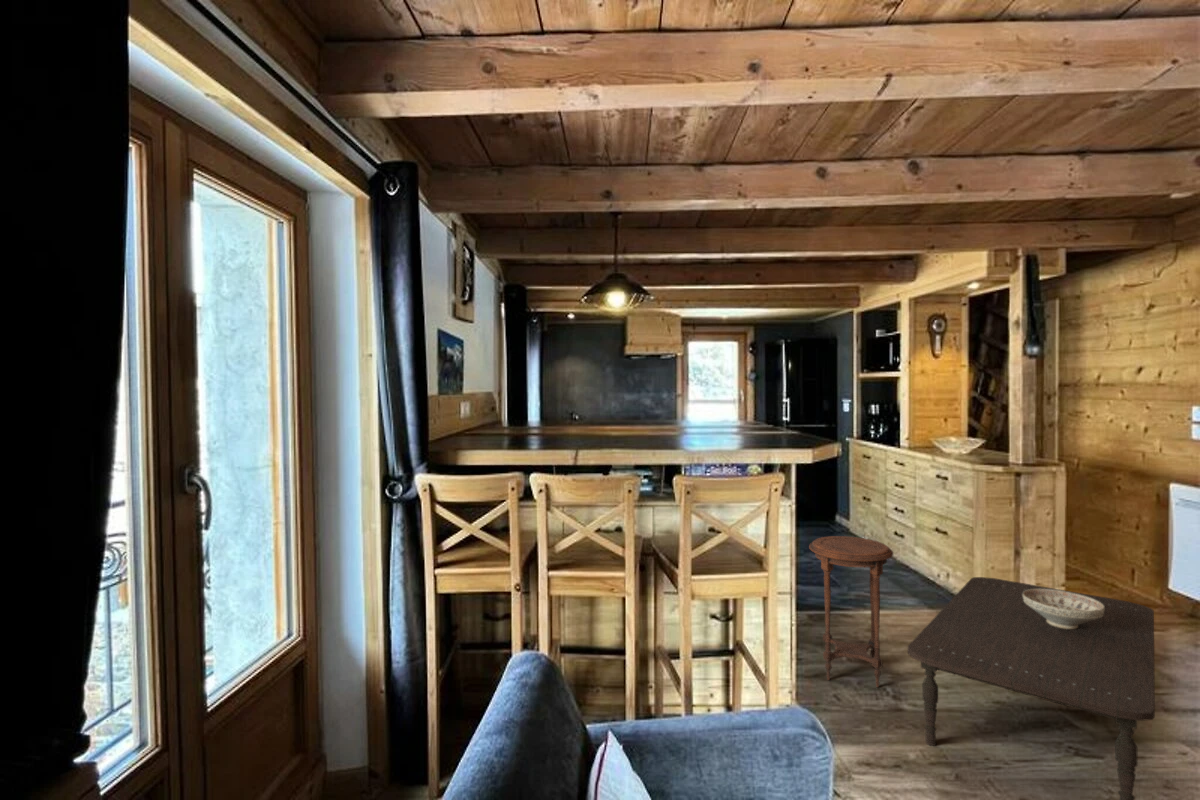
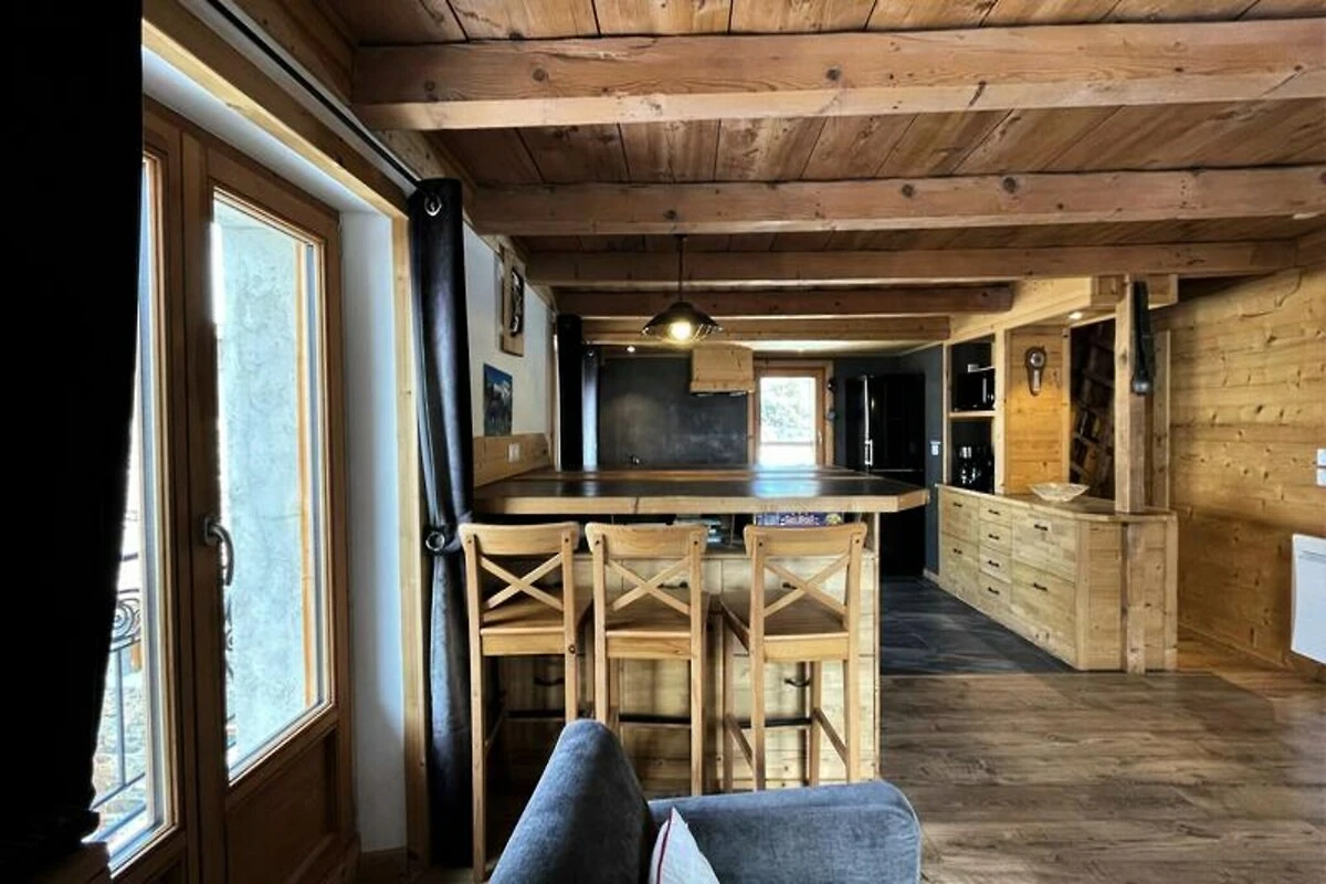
- side table (870, 604)
- coffee table (1039, 671)
- decorative bowl (1062, 614)
